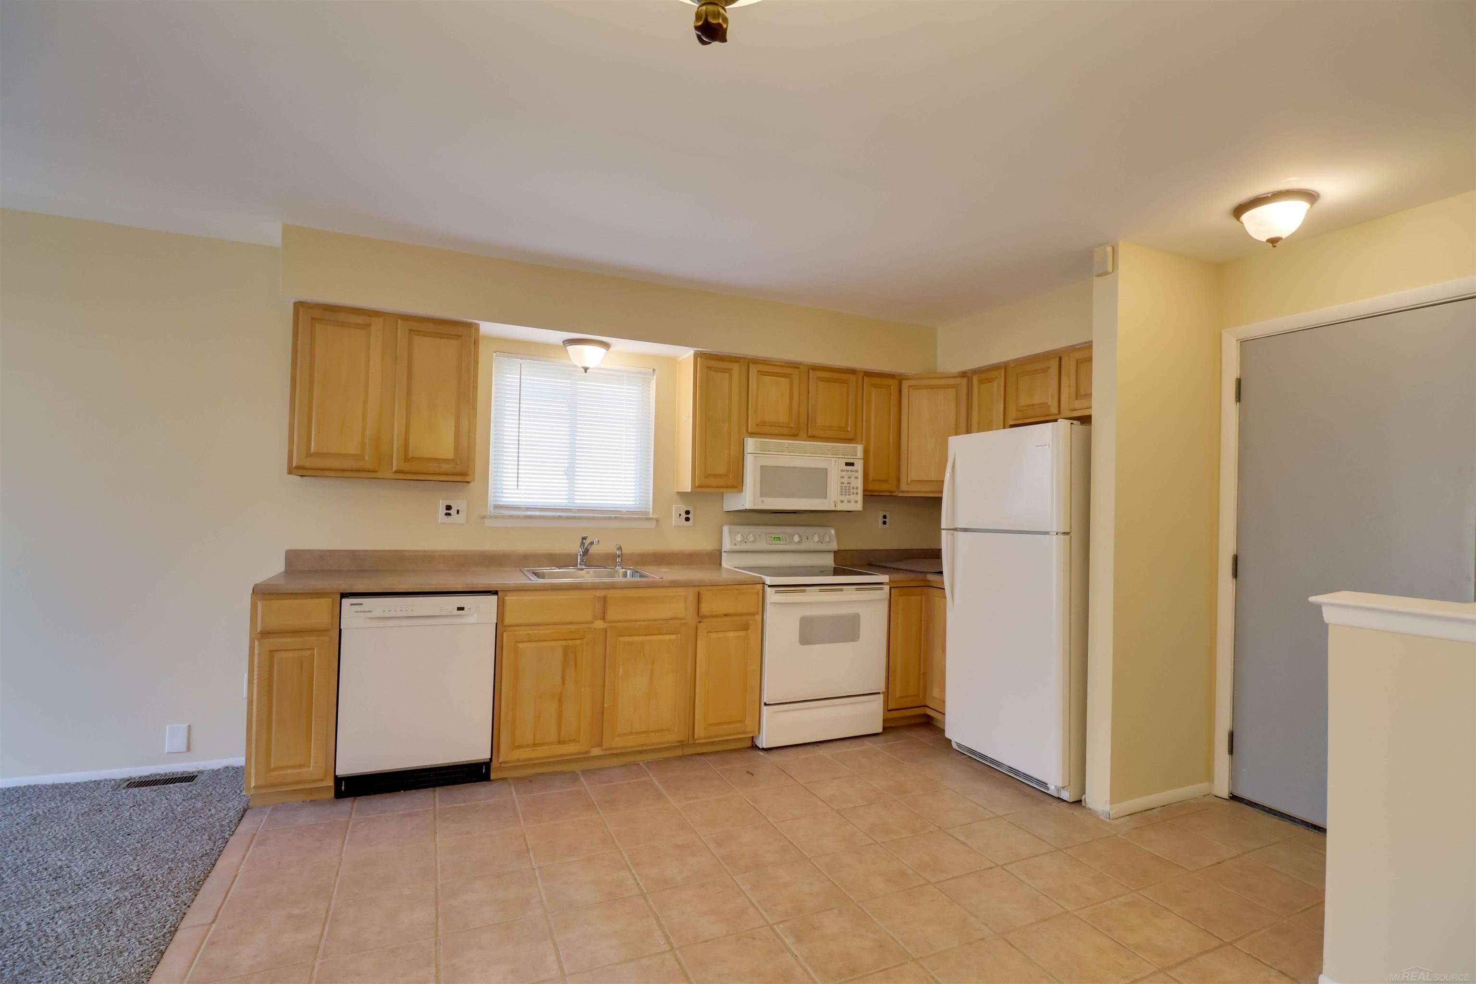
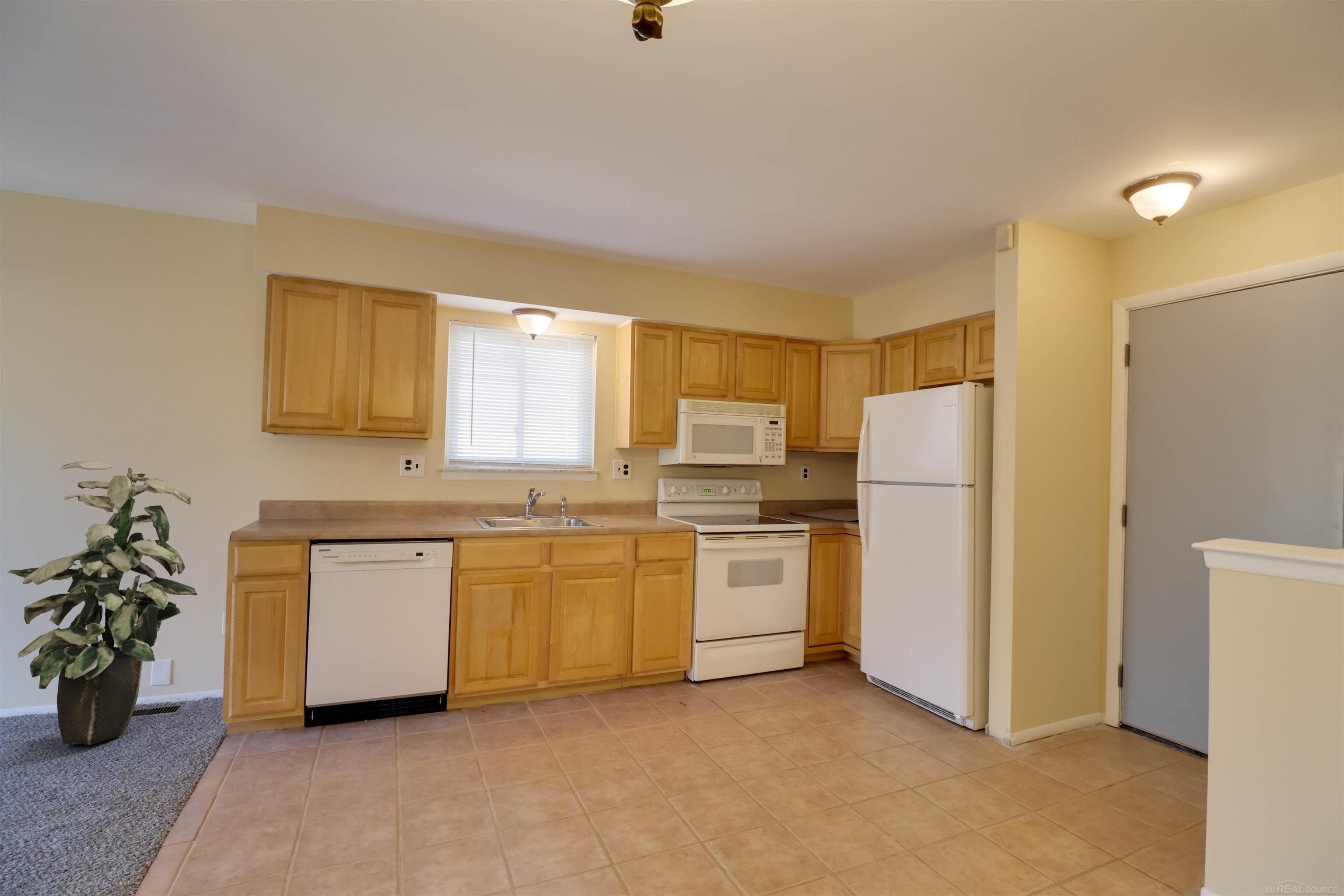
+ indoor plant (103, 598)
